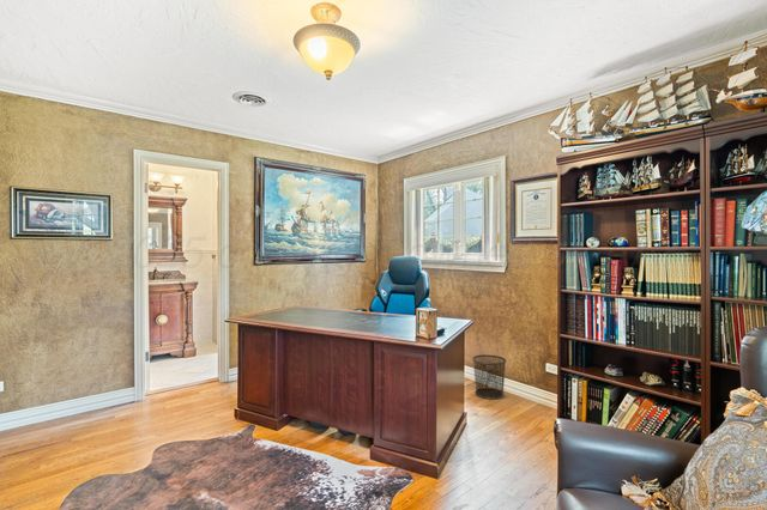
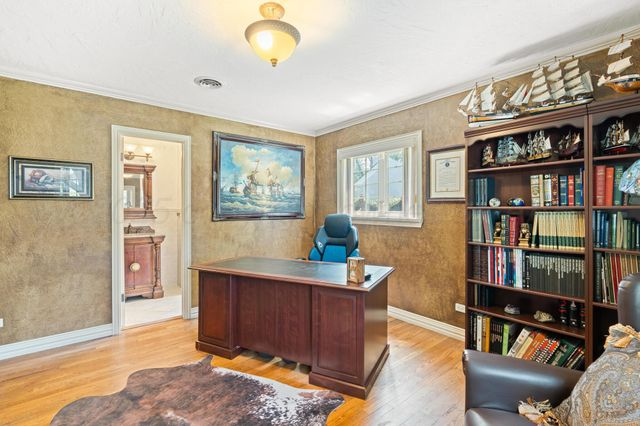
- waste bin (489, 376)
